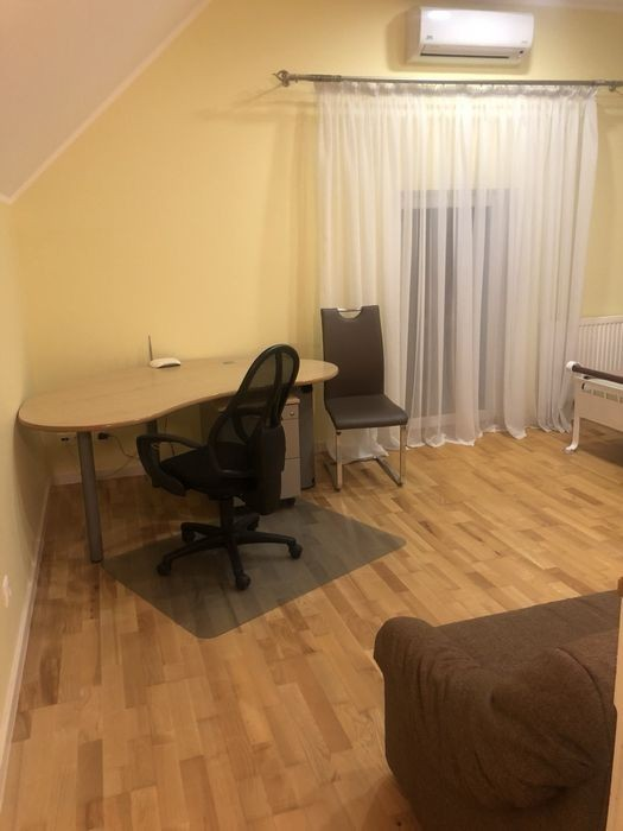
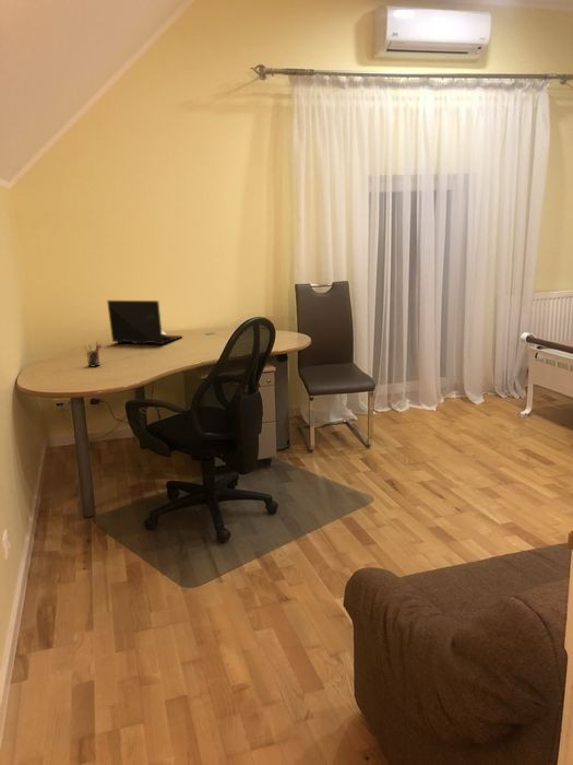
+ laptop (145, 319)
+ pen holder (93, 353)
